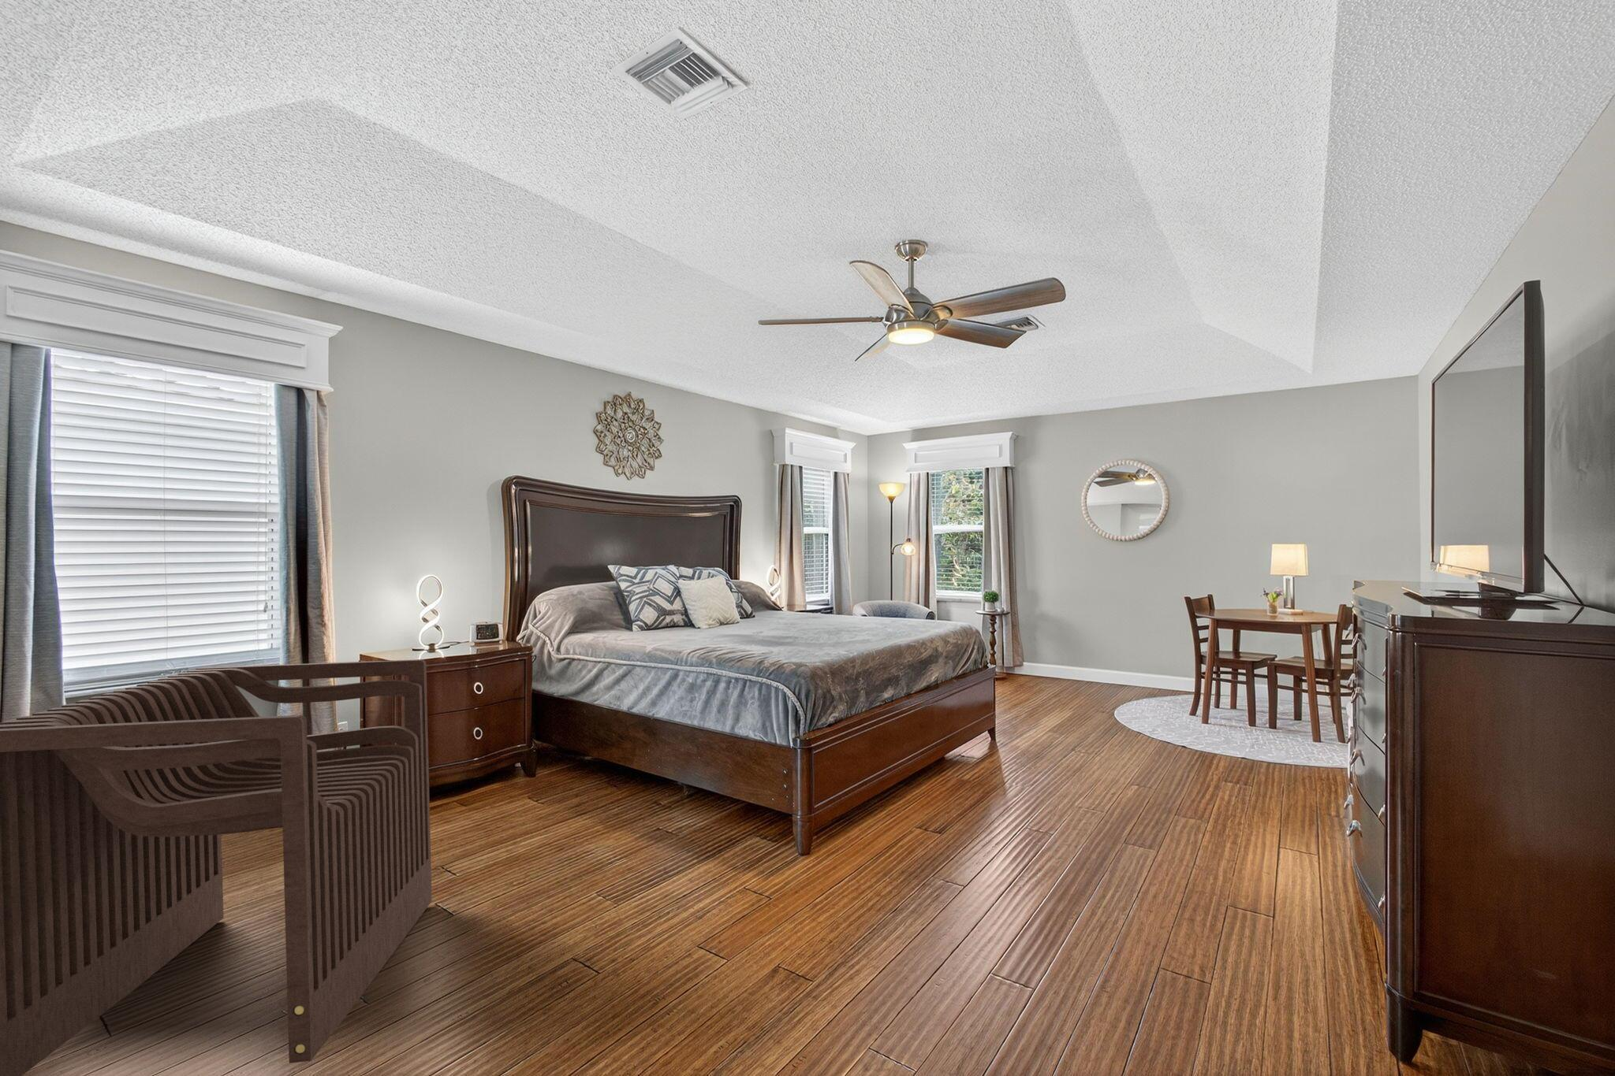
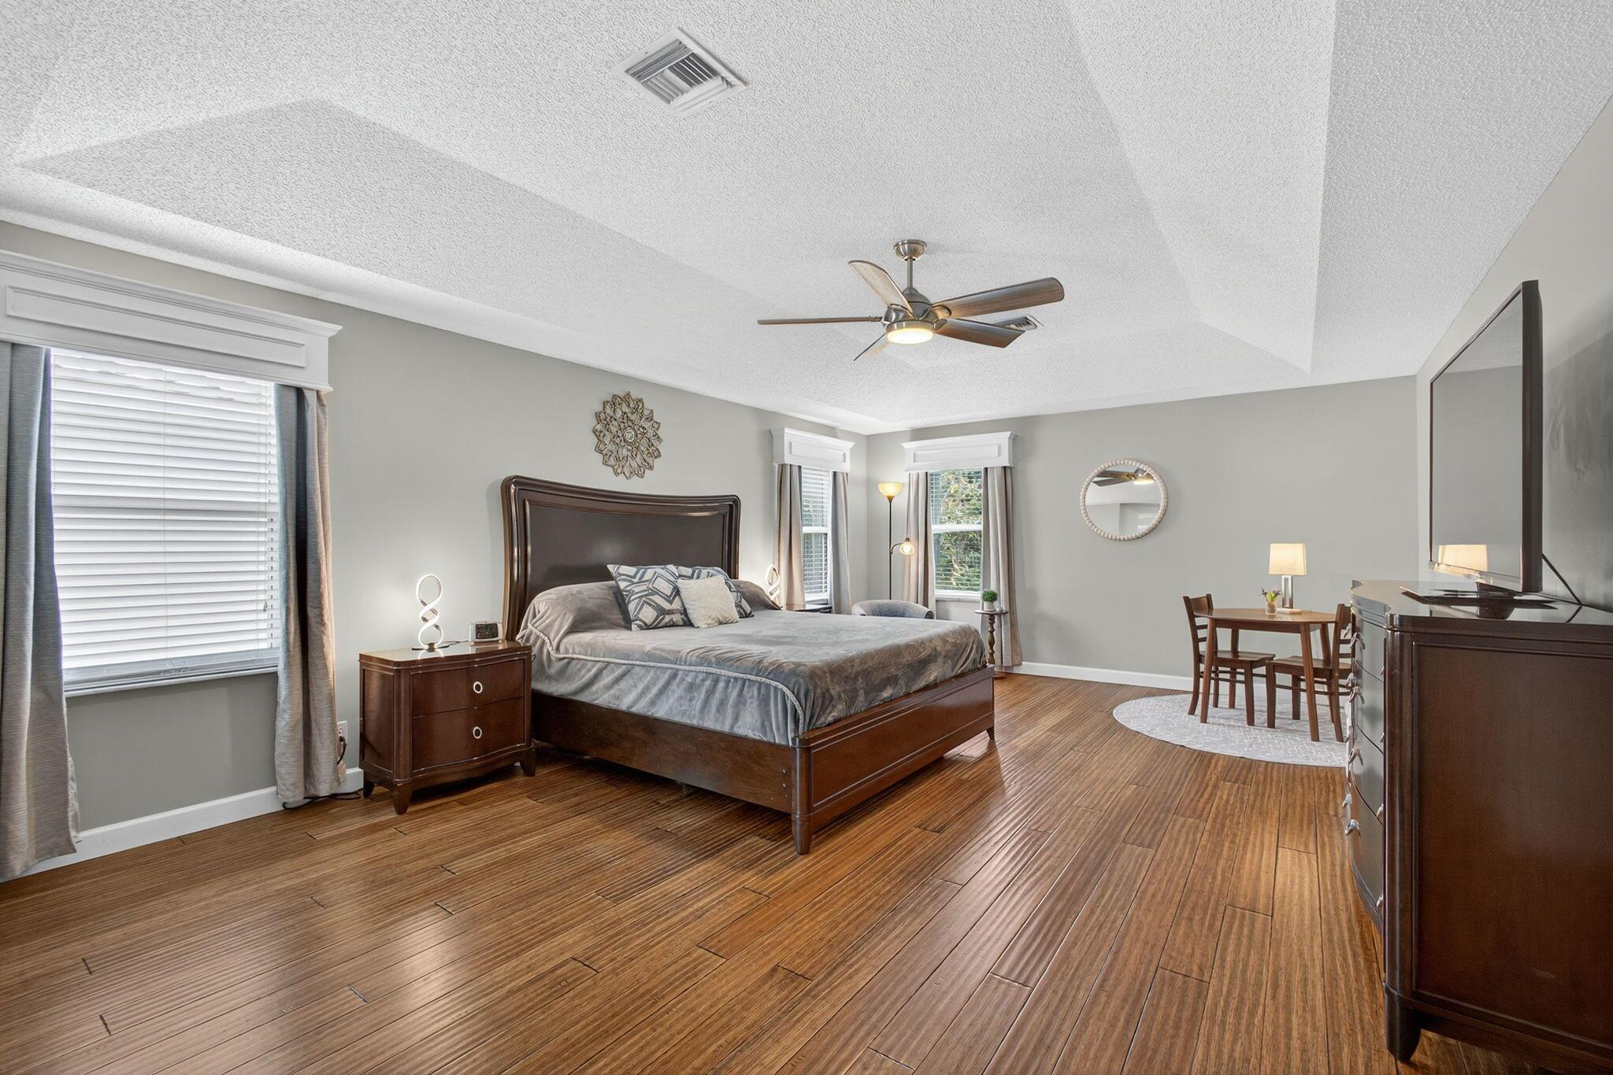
- armchair (246, 831)
